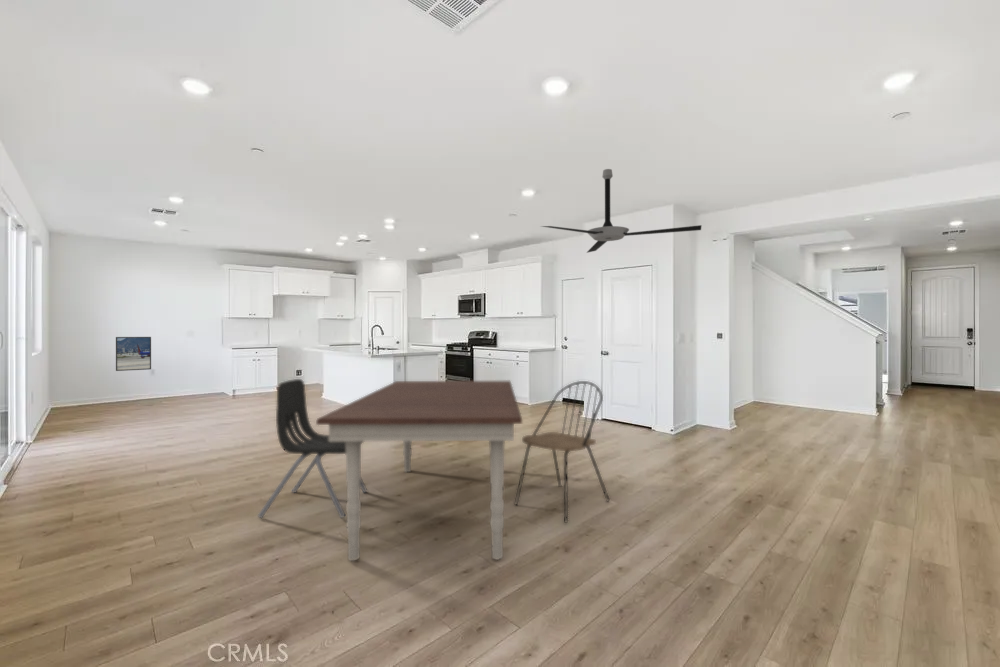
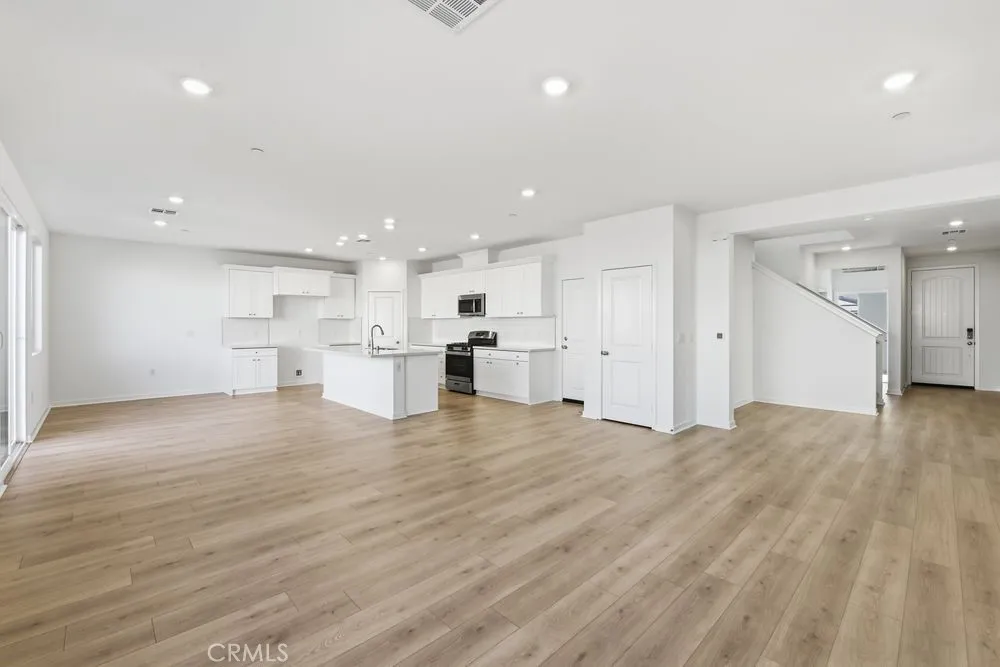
- dining chair (317, 442)
- ceiling fan (609, 205)
- dining chair (562, 443)
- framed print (133, 353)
- dining table (441, 440)
